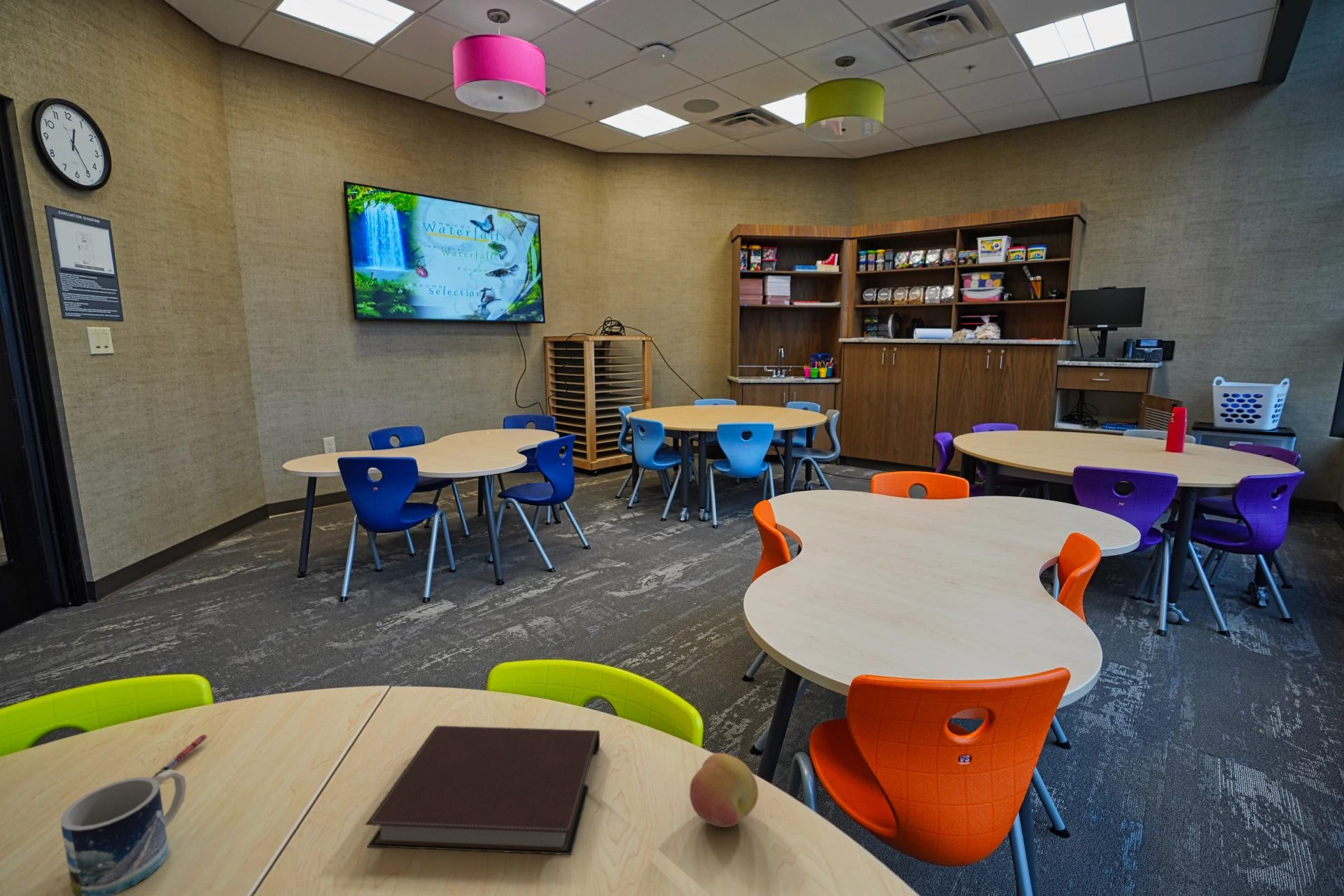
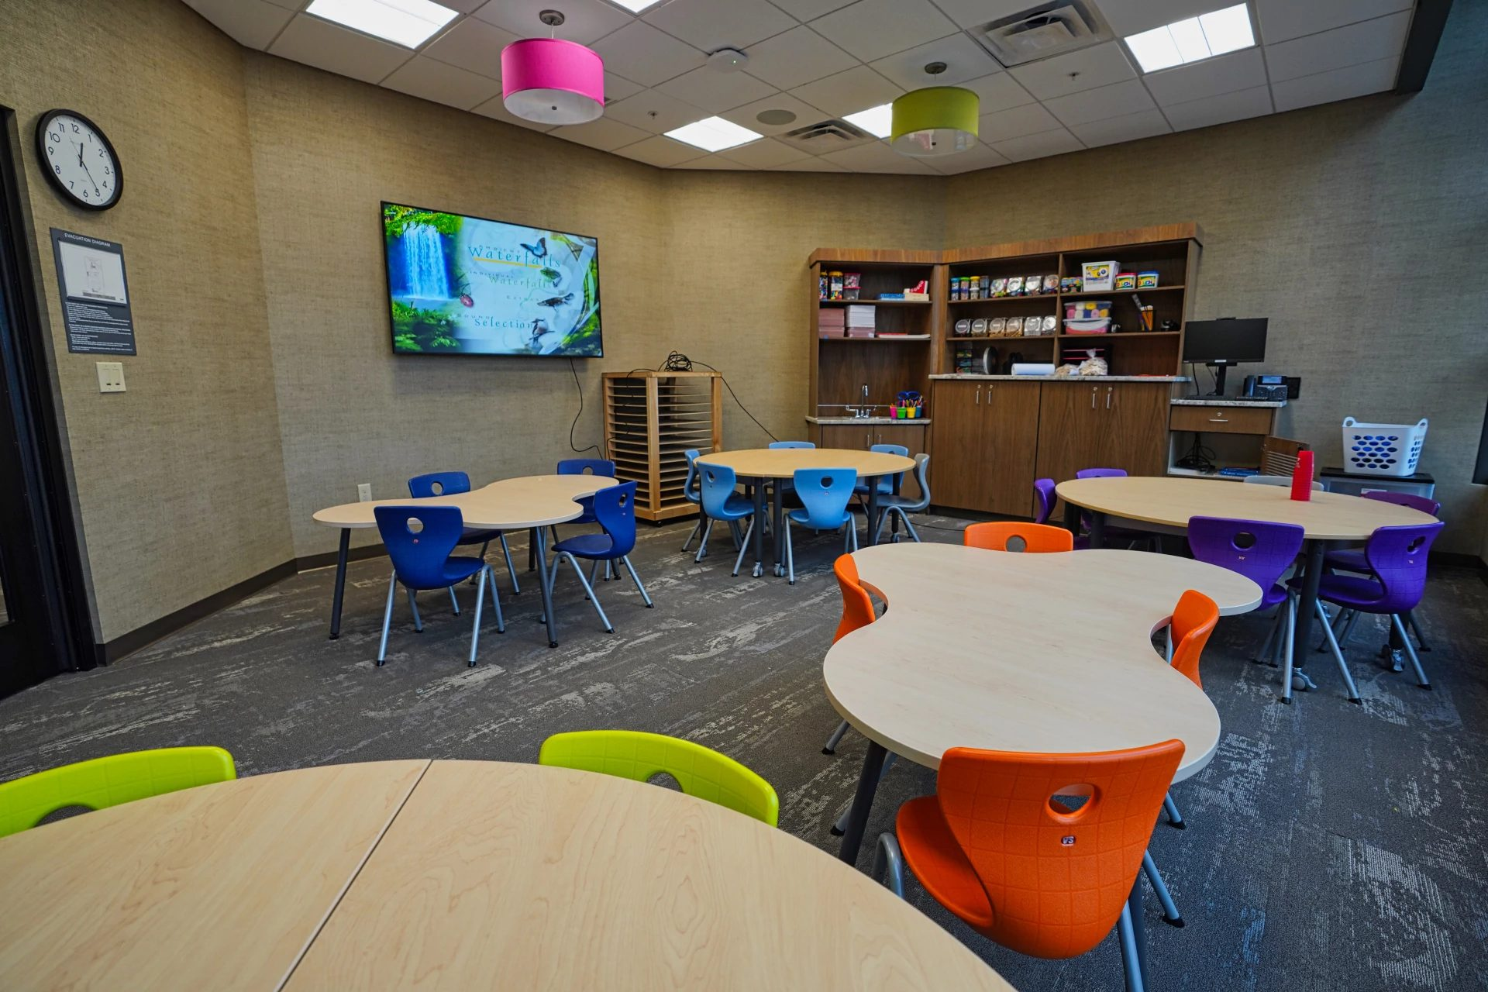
- notebook (496, 780)
- mug (134, 823)
- pen (167, 766)
- fruit (722, 788)
